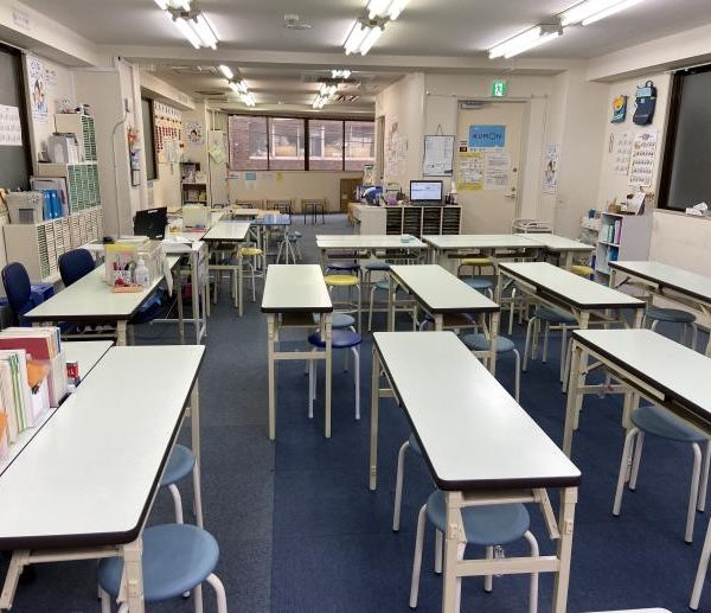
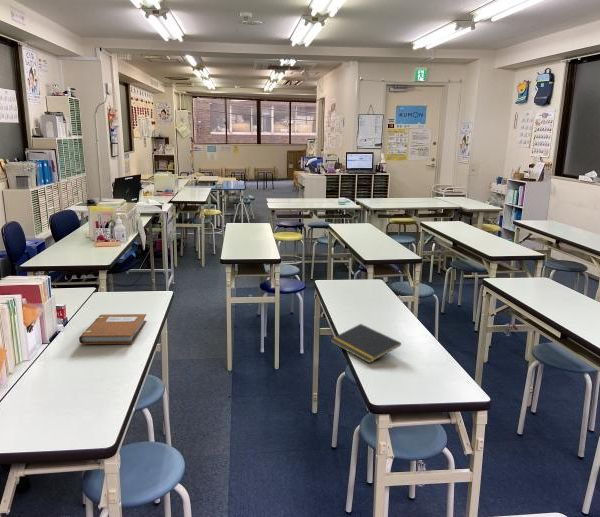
+ notepad (364, 342)
+ notebook (115, 327)
